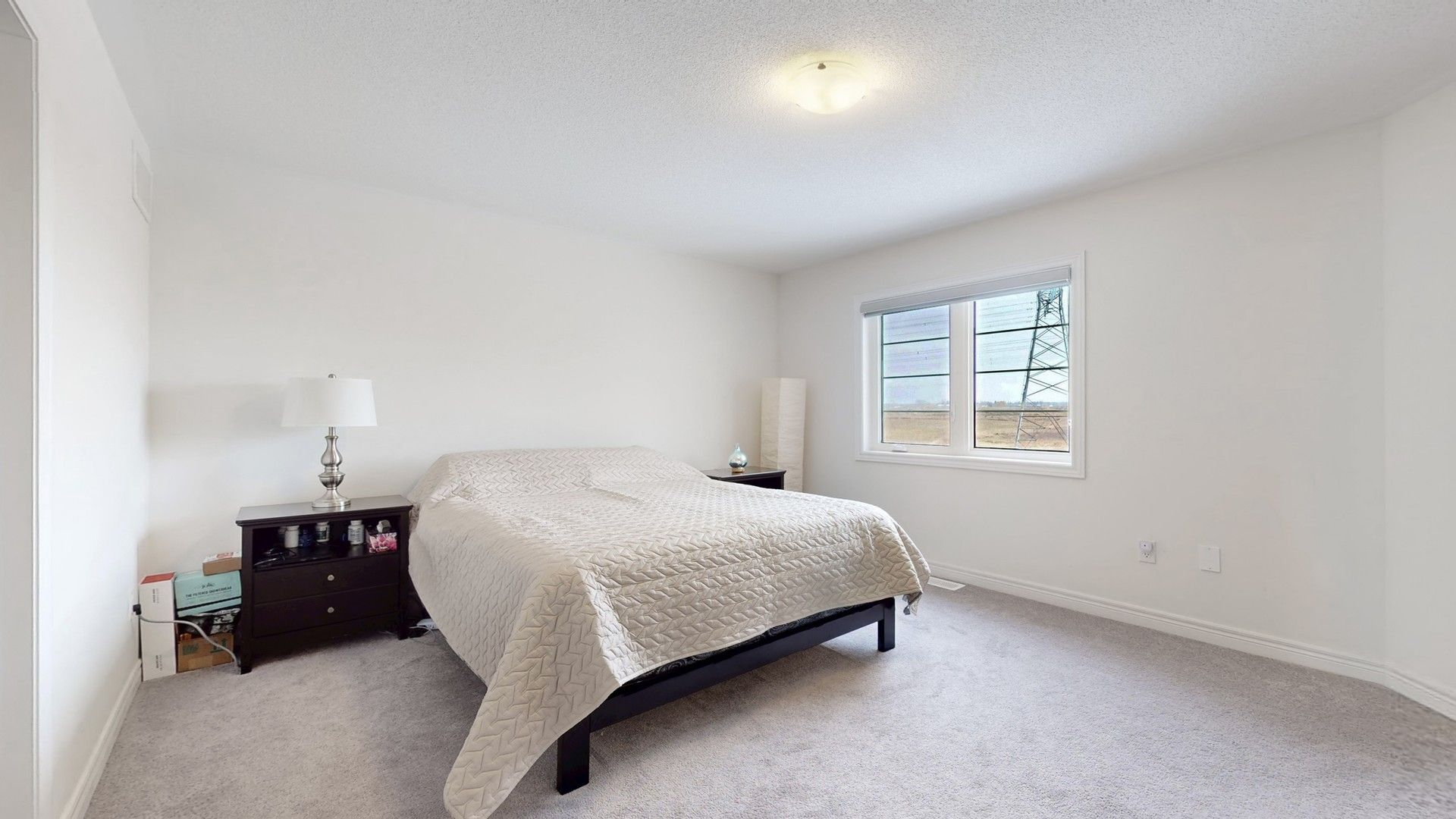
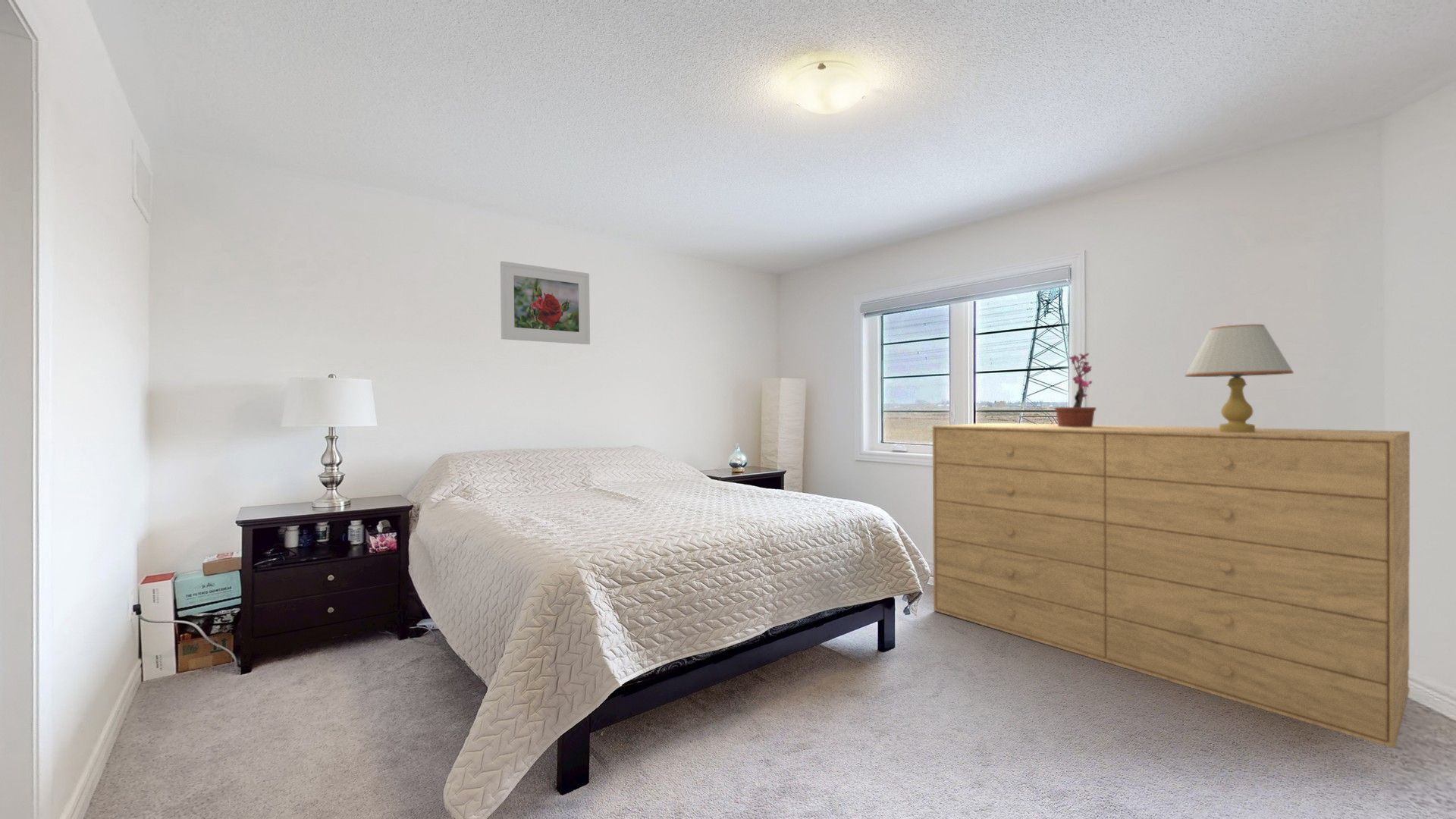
+ dresser (1130, 536)
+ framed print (547, 304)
+ potted plant (1076, 391)
+ table lamp (1236, 378)
